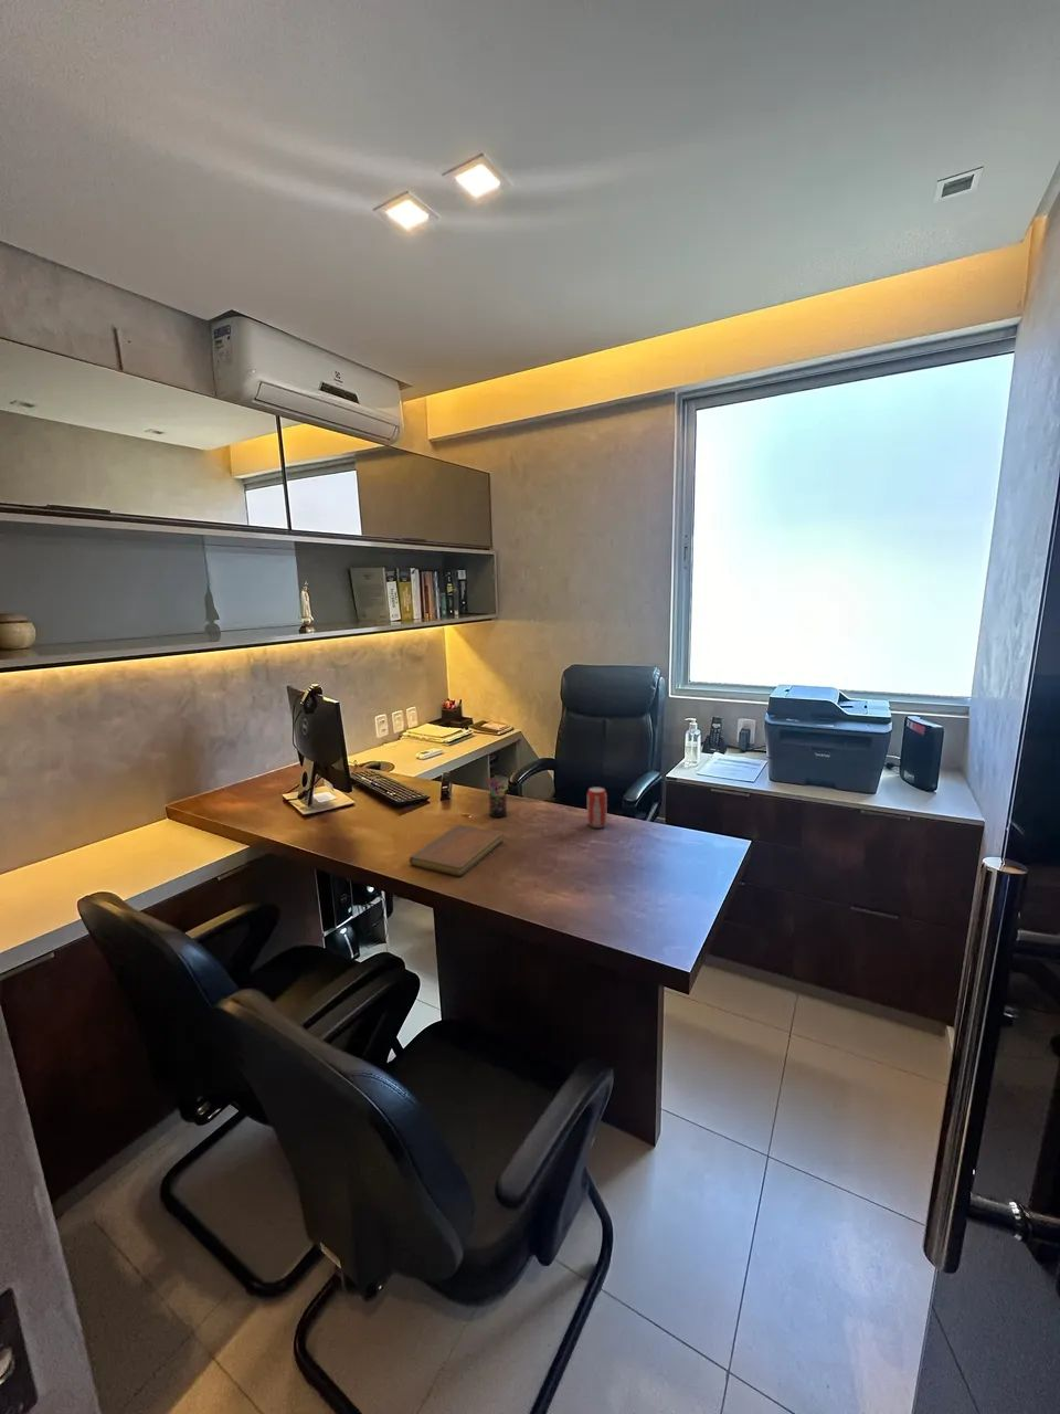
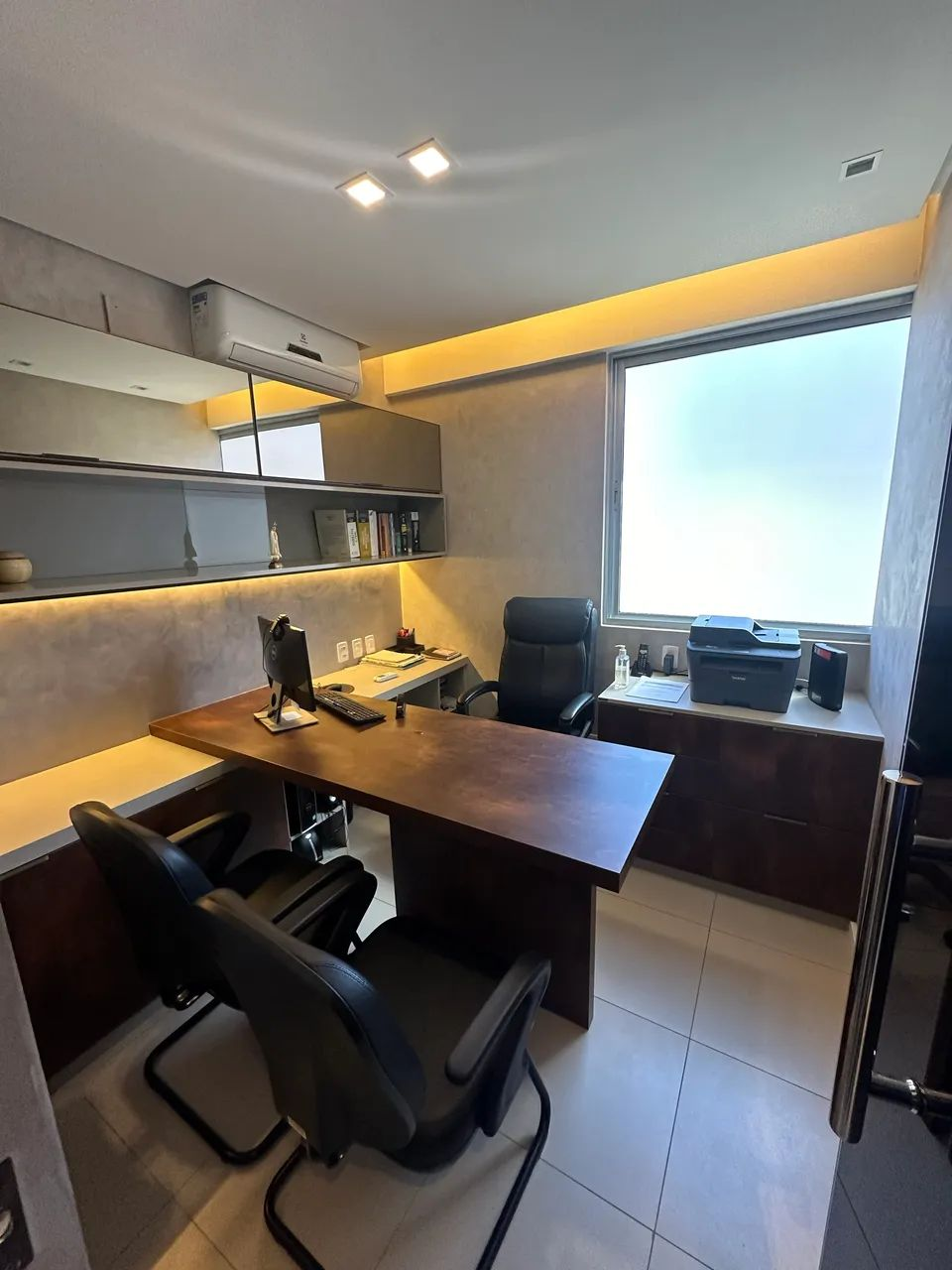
- beverage can (597, 806)
- notebook (459, 847)
- pen holder (494, 796)
